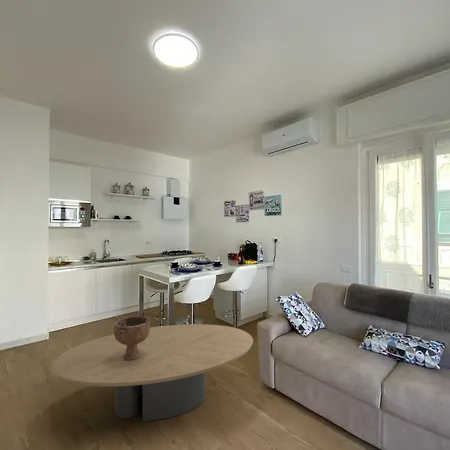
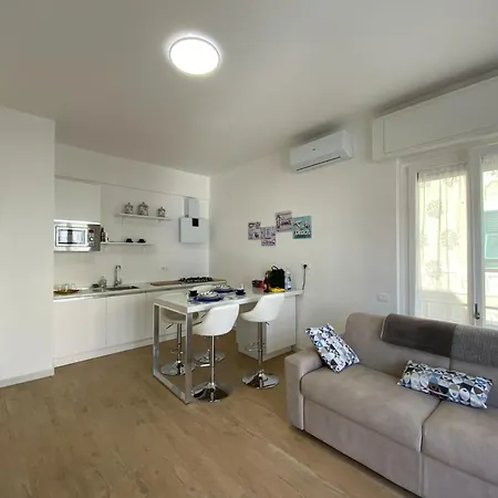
- decorative bowl (132, 335)
- coffee table (162, 374)
